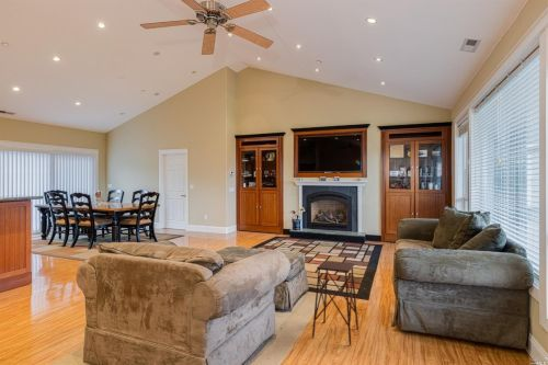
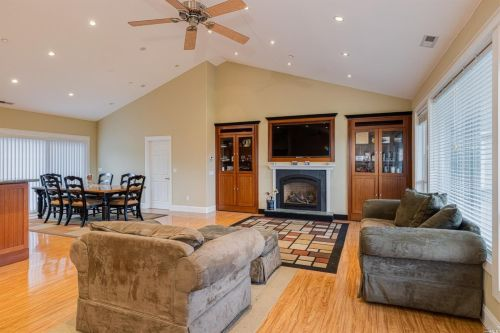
- side table (333, 297)
